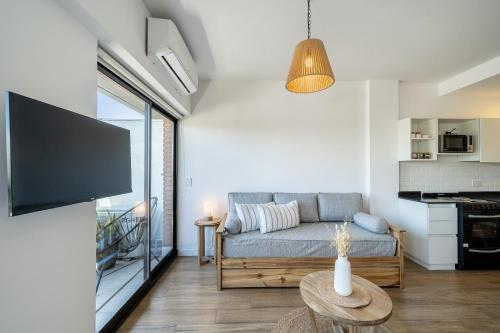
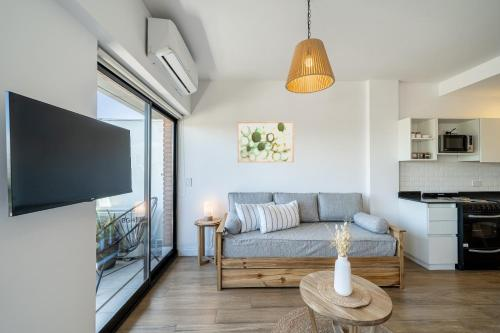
+ wall art (265, 142)
